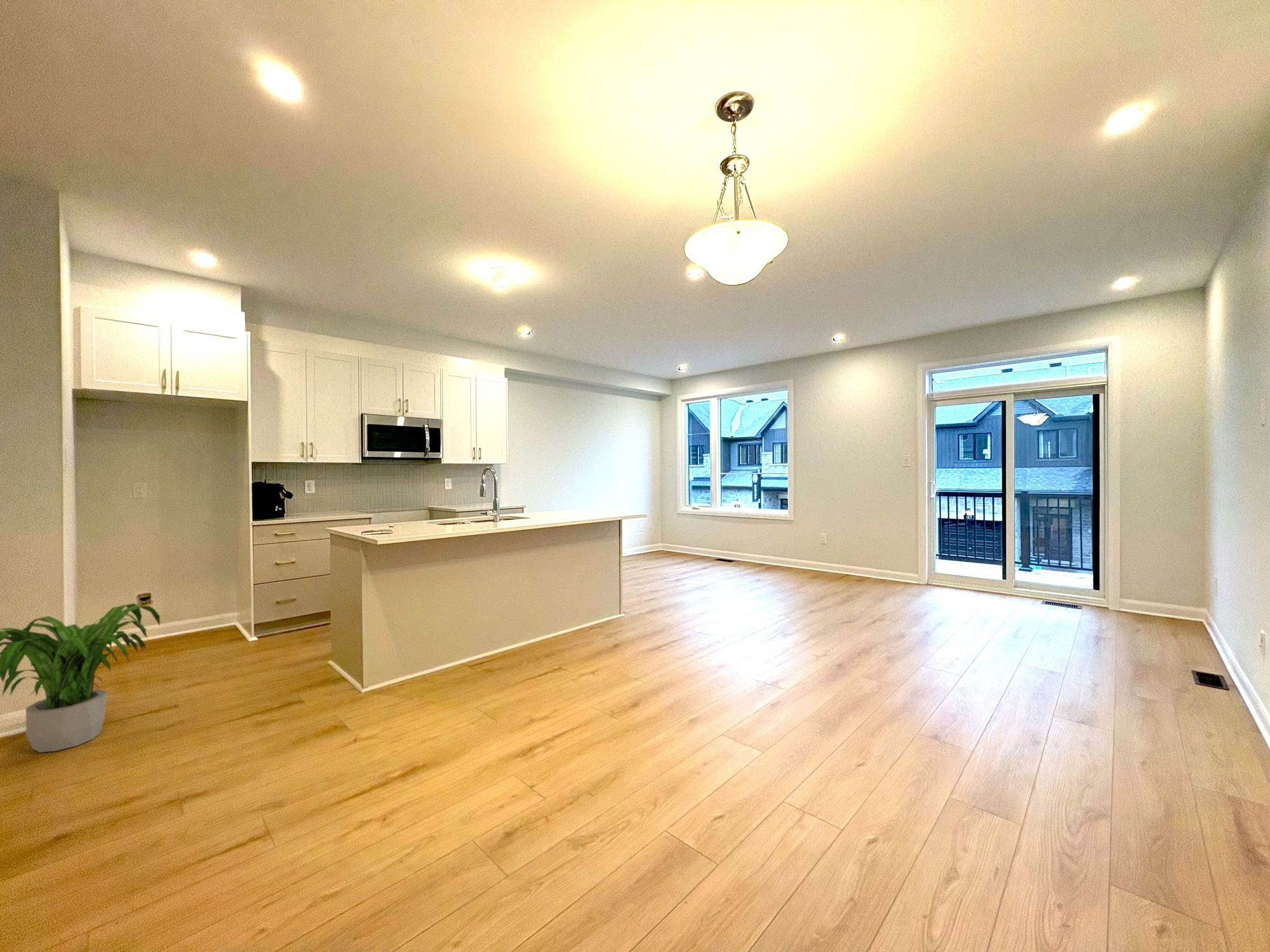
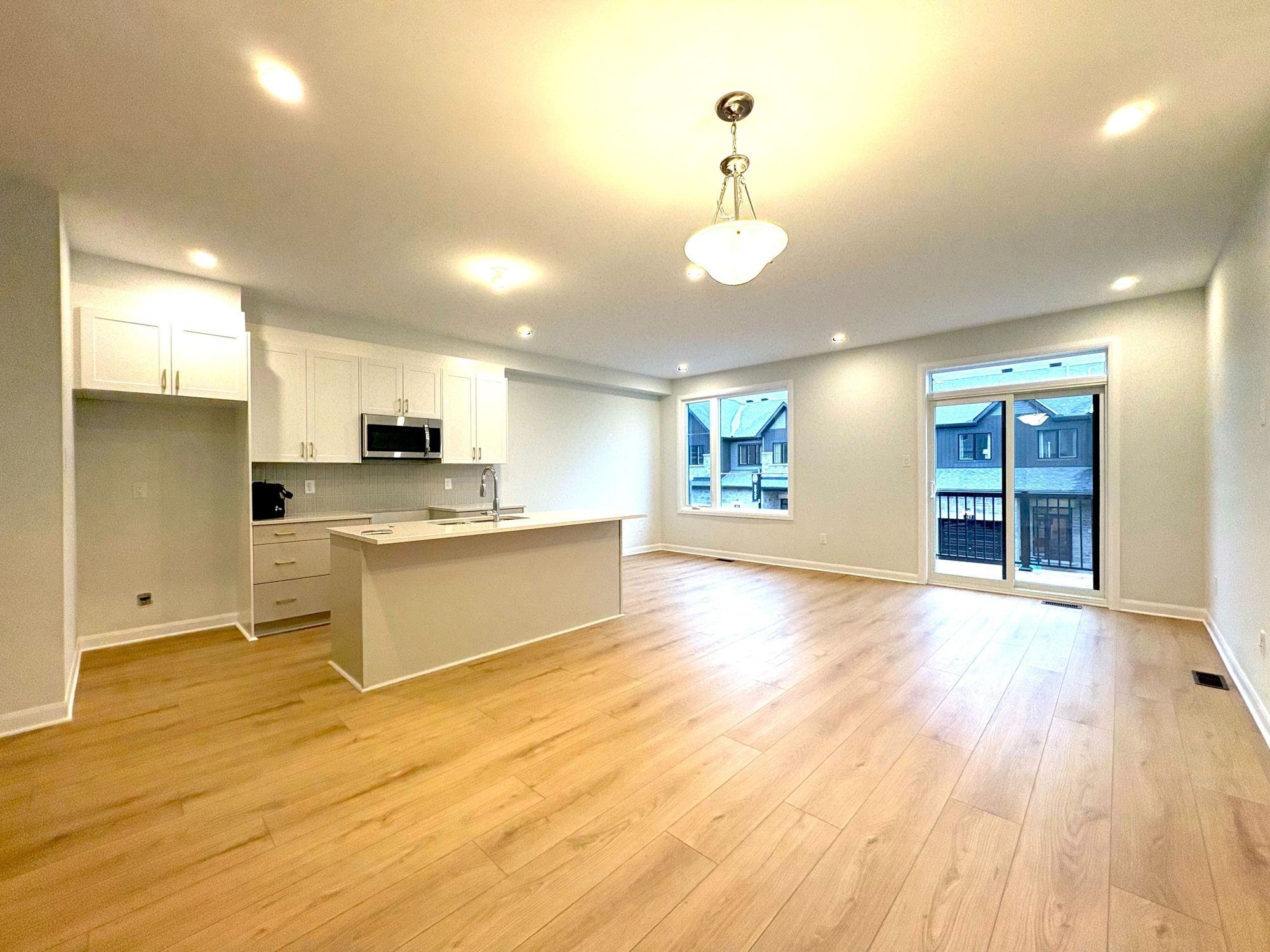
- potted plant (76, 676)
